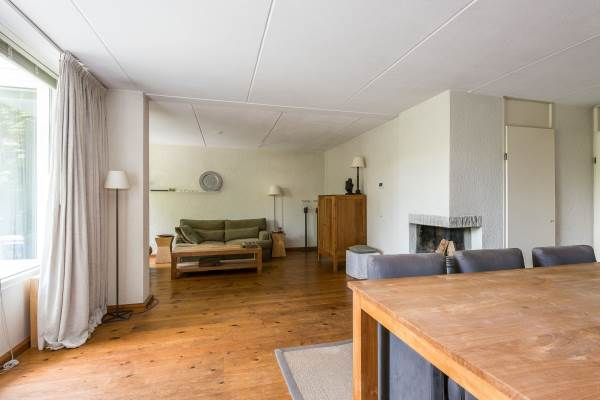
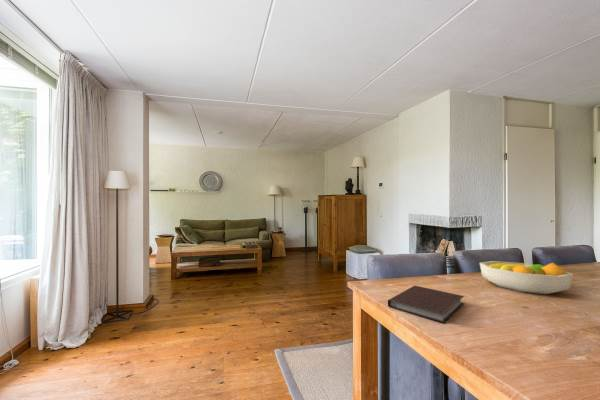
+ fruit bowl (522, 273)
+ notebook (426, 301)
